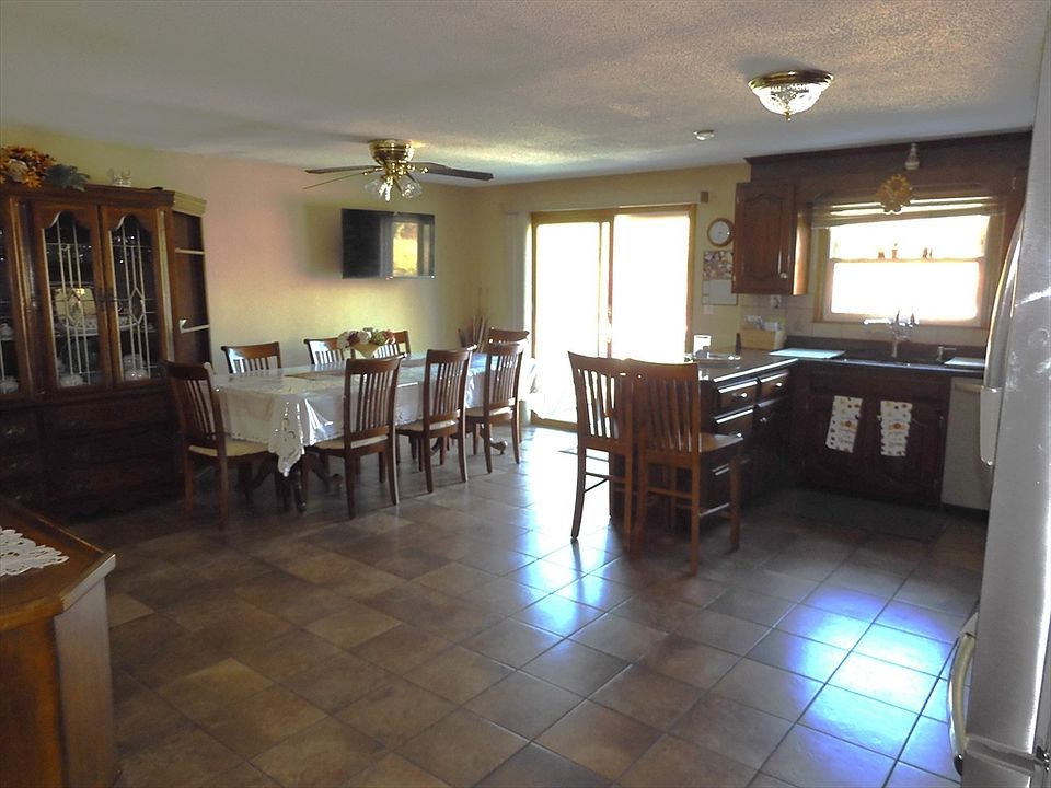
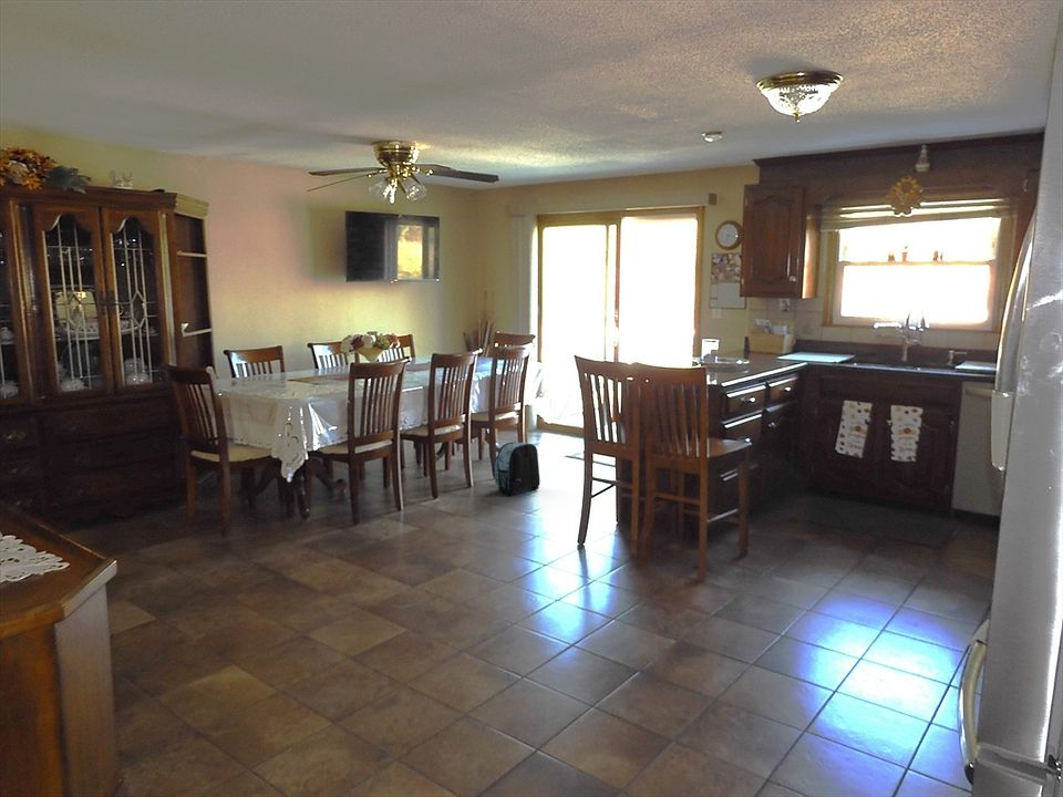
+ backpack (515, 466)
